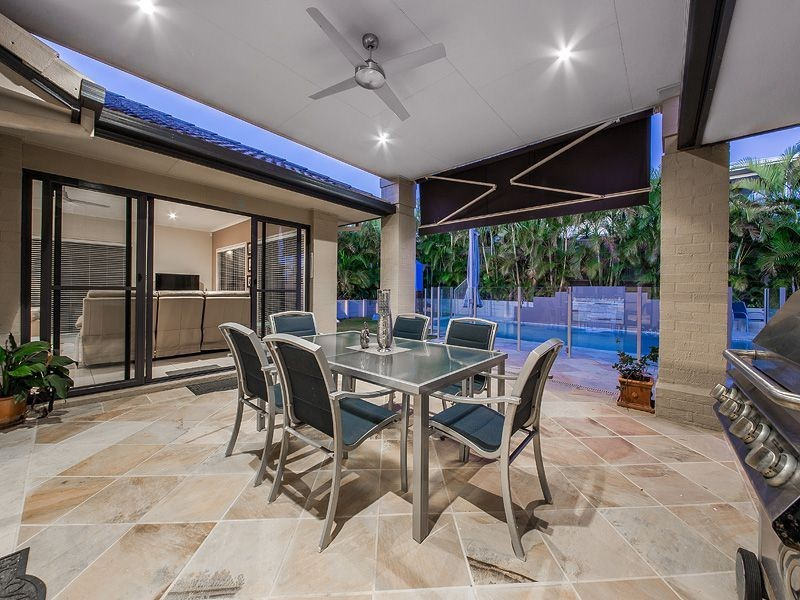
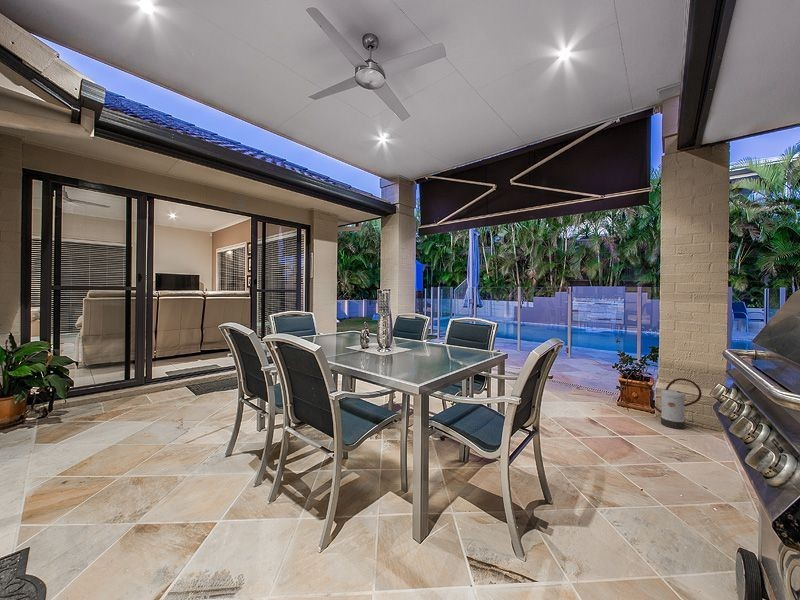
+ watering can (671, 400)
